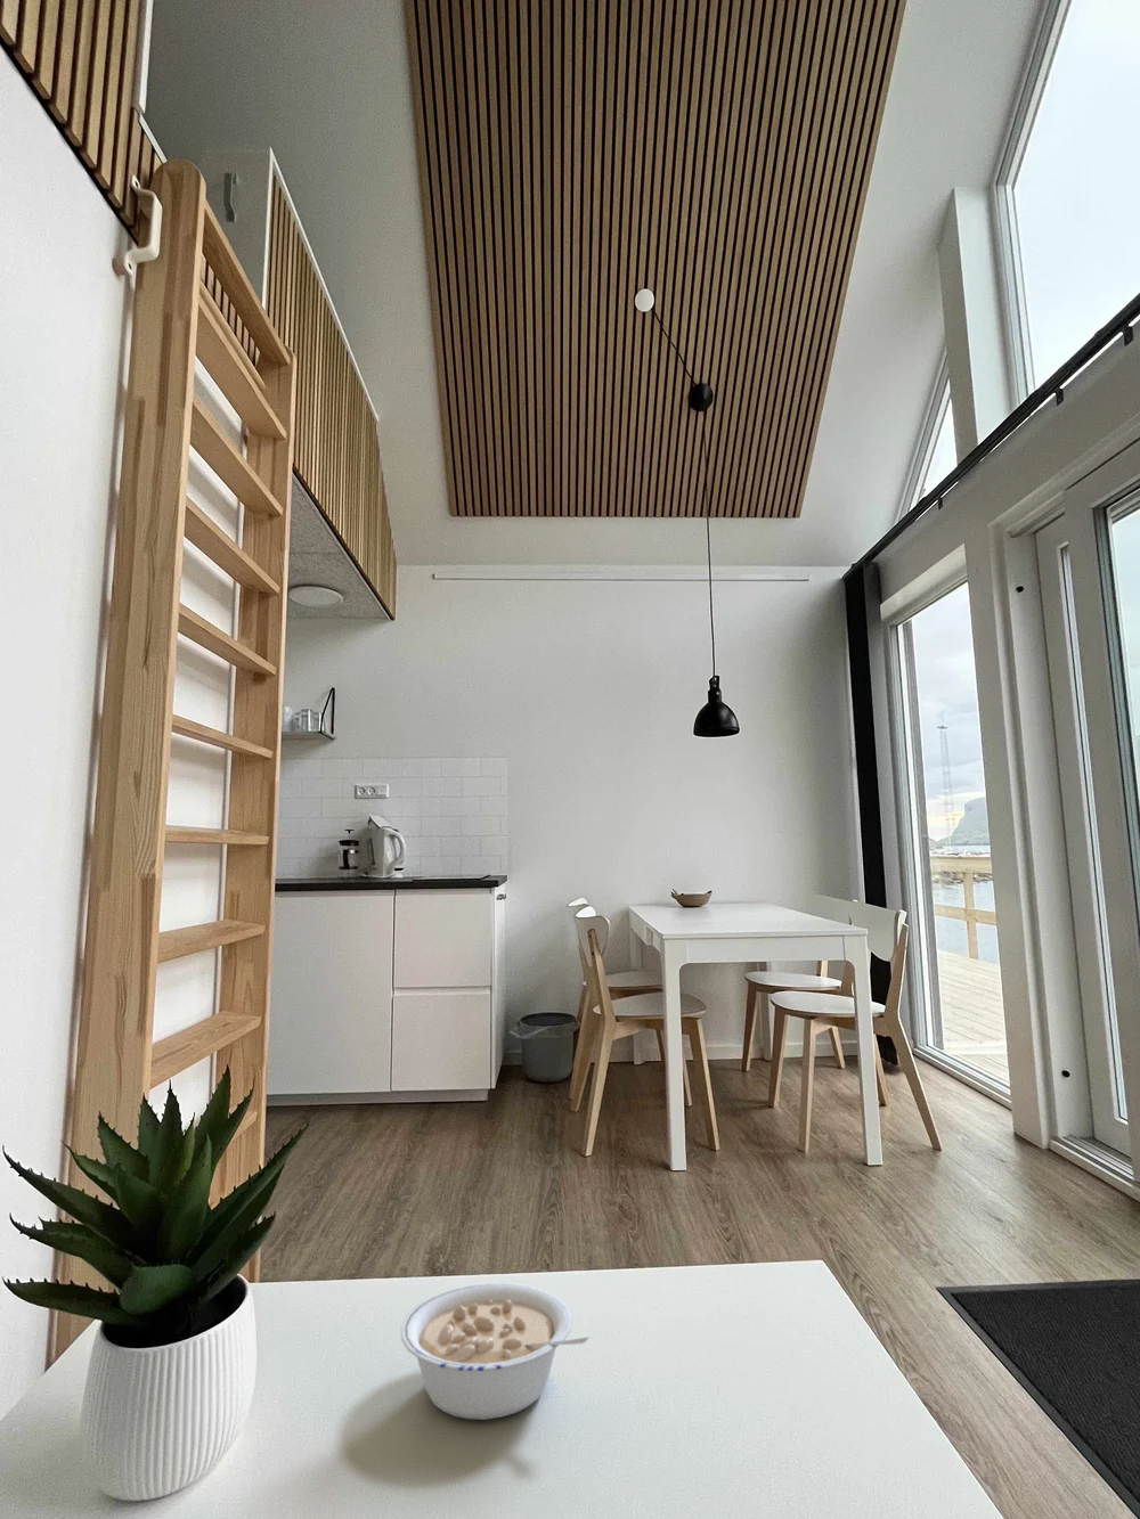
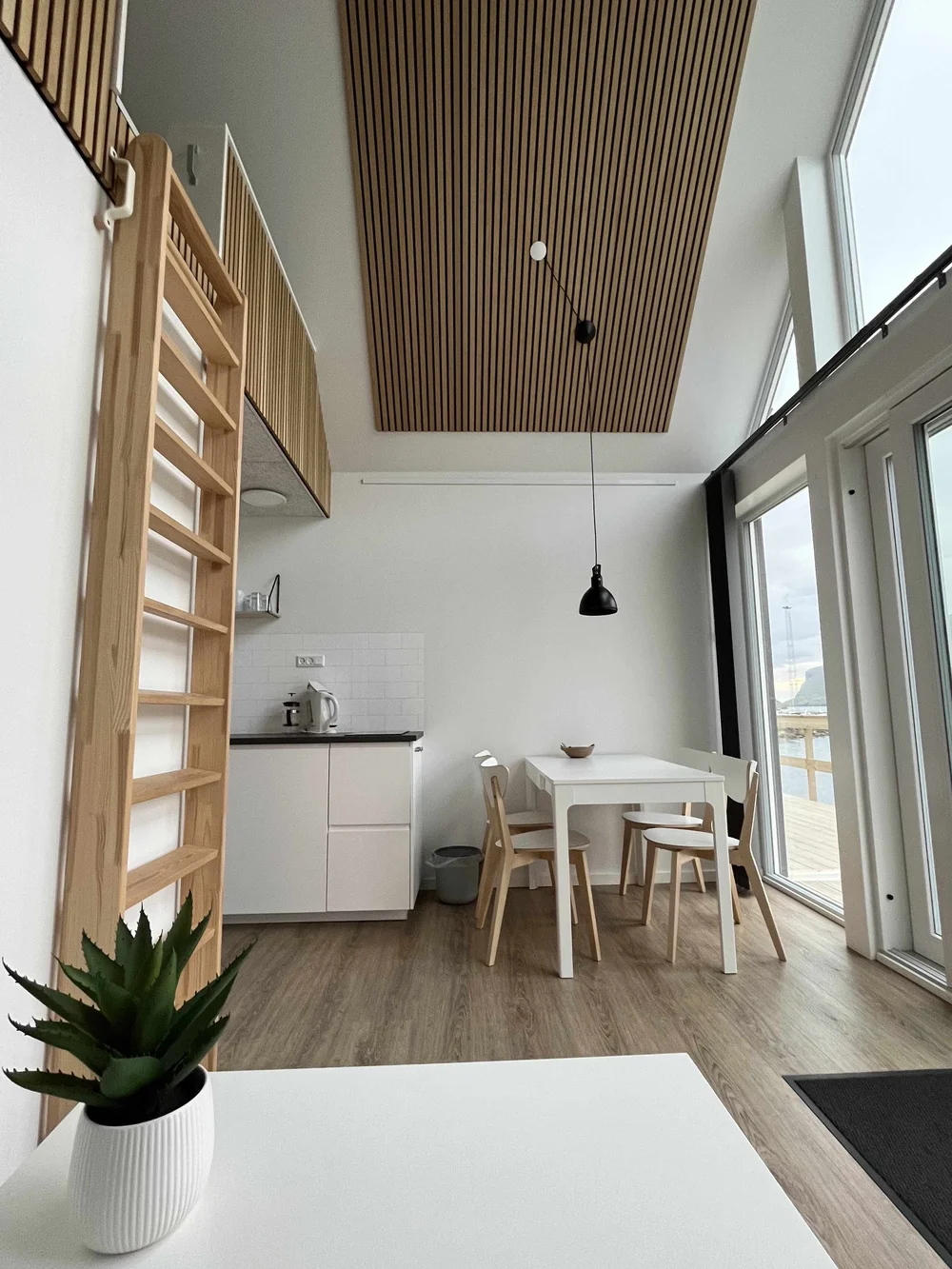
- legume (493, 1345)
